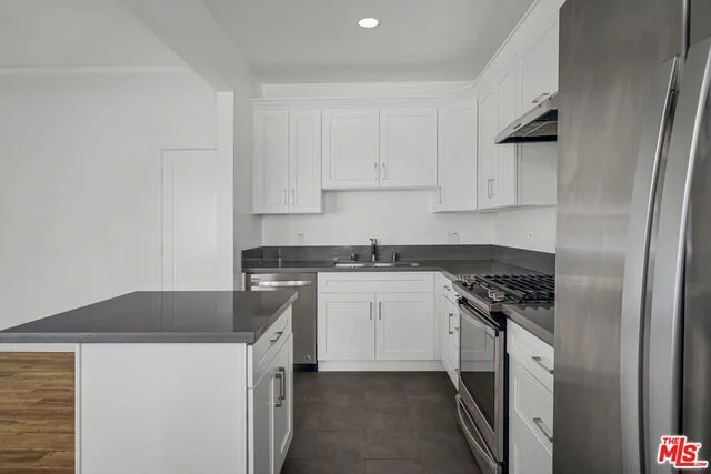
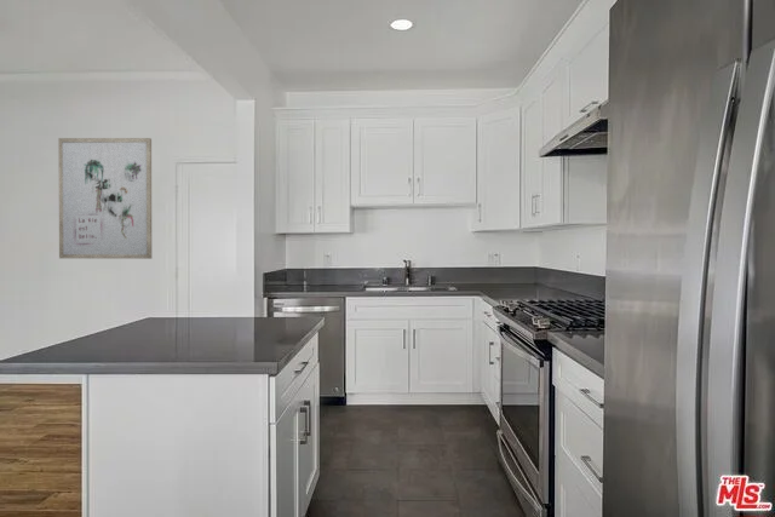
+ wall art (105, 199)
